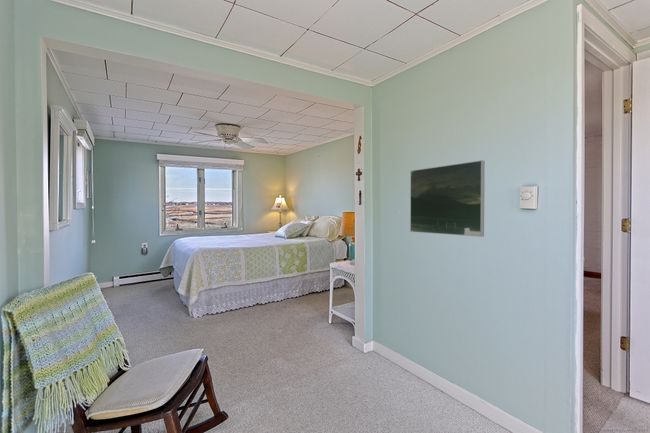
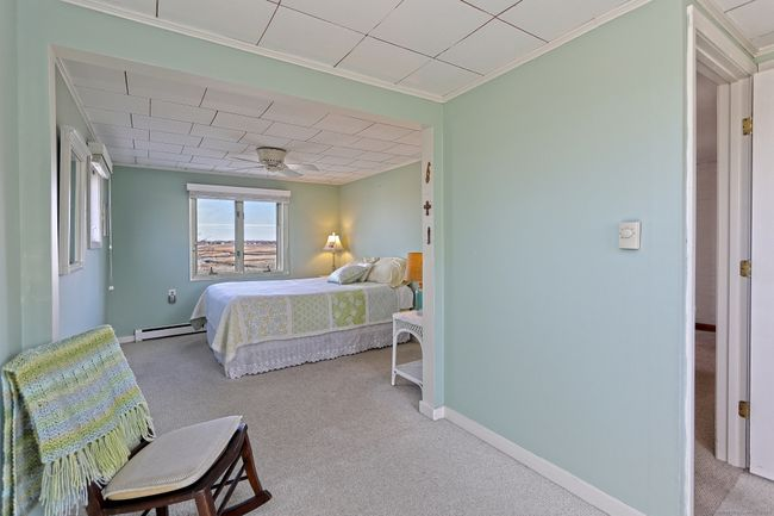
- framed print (443, 200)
